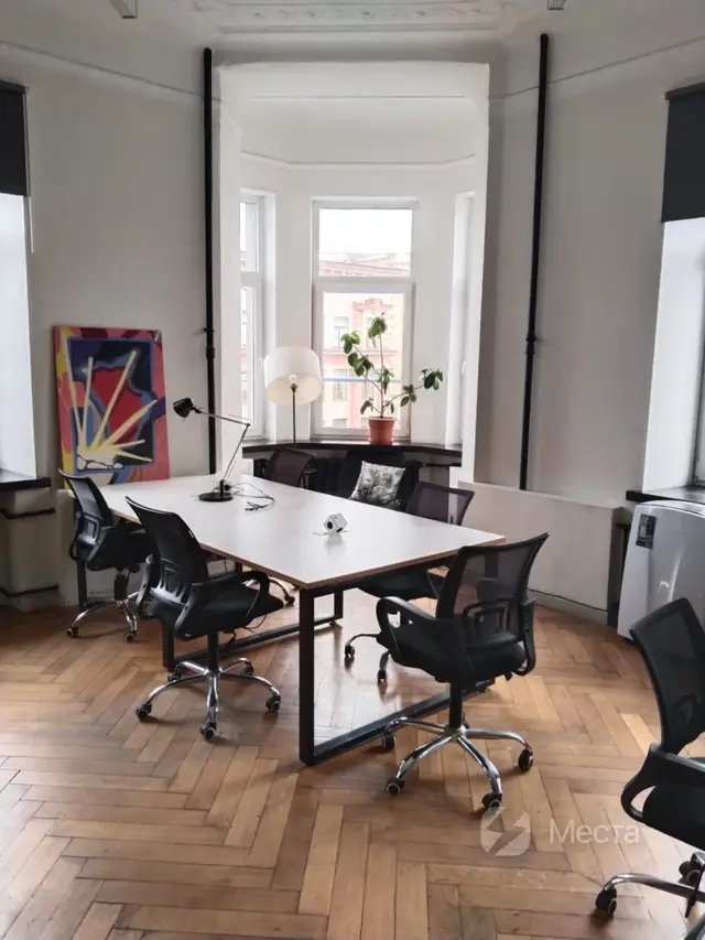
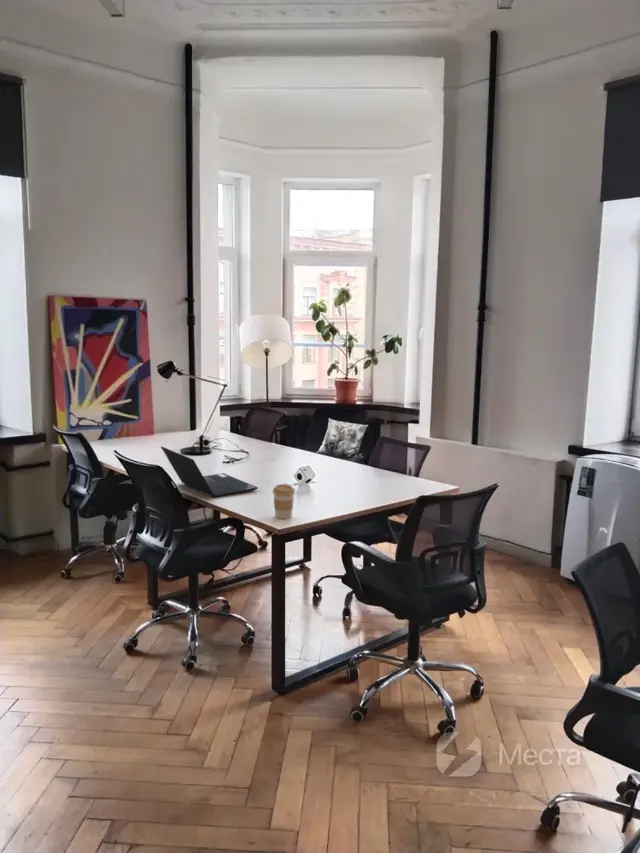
+ laptop computer (209, 475)
+ coffee cup (283, 501)
